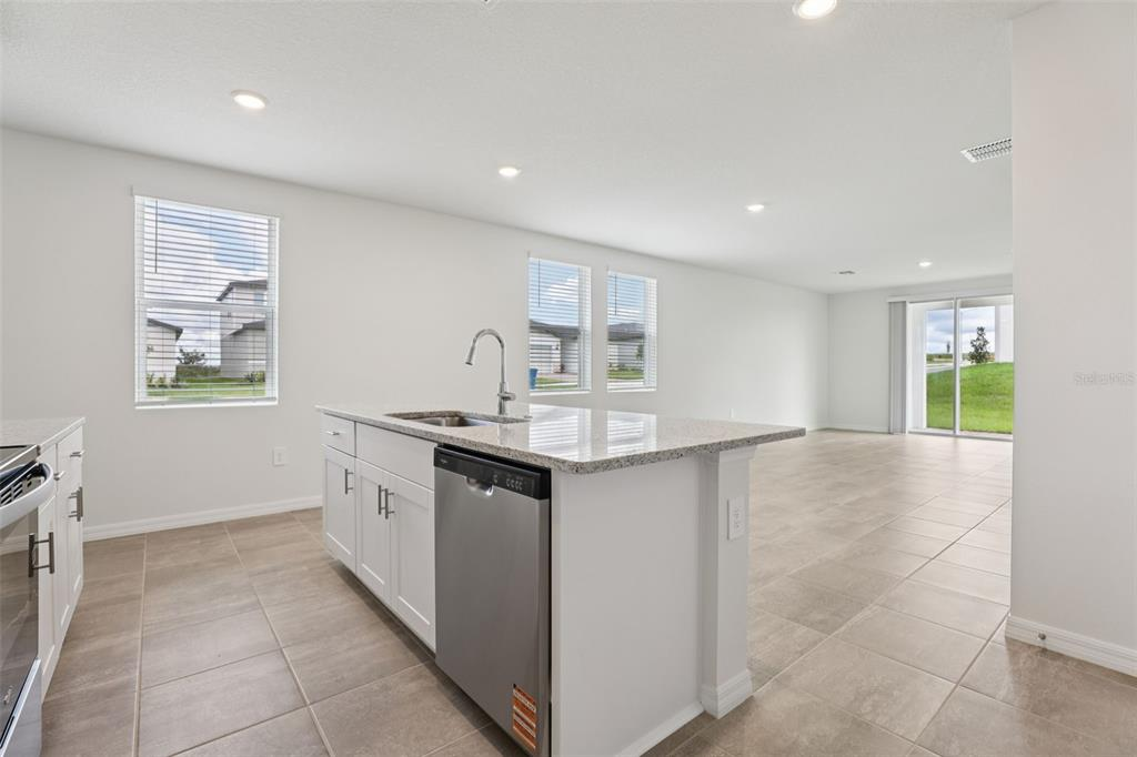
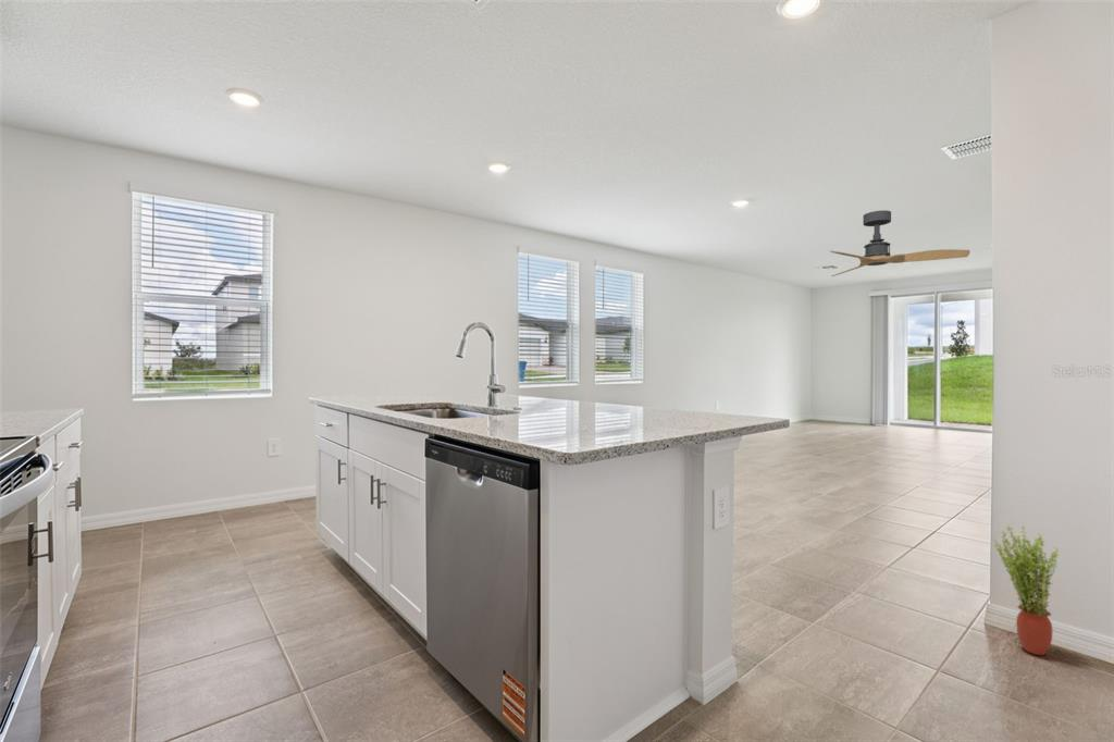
+ potted plant (1025, 590)
+ ceiling fan (889, 243)
